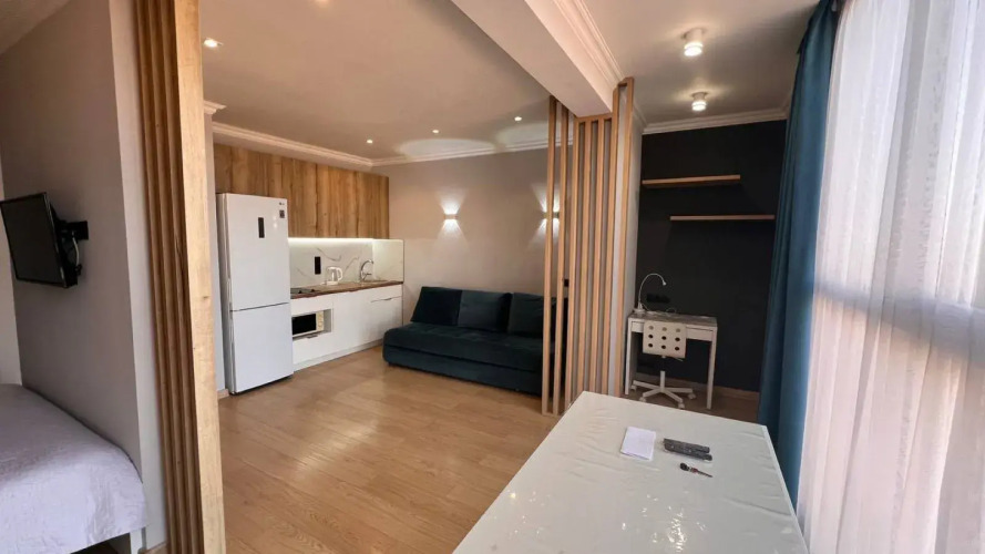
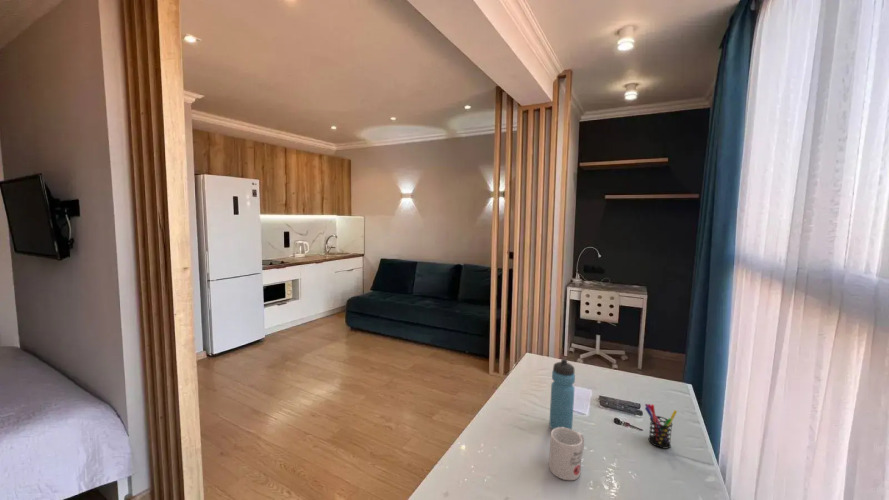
+ water bottle (562, 394)
+ pen holder (661, 425)
+ mug (569, 450)
